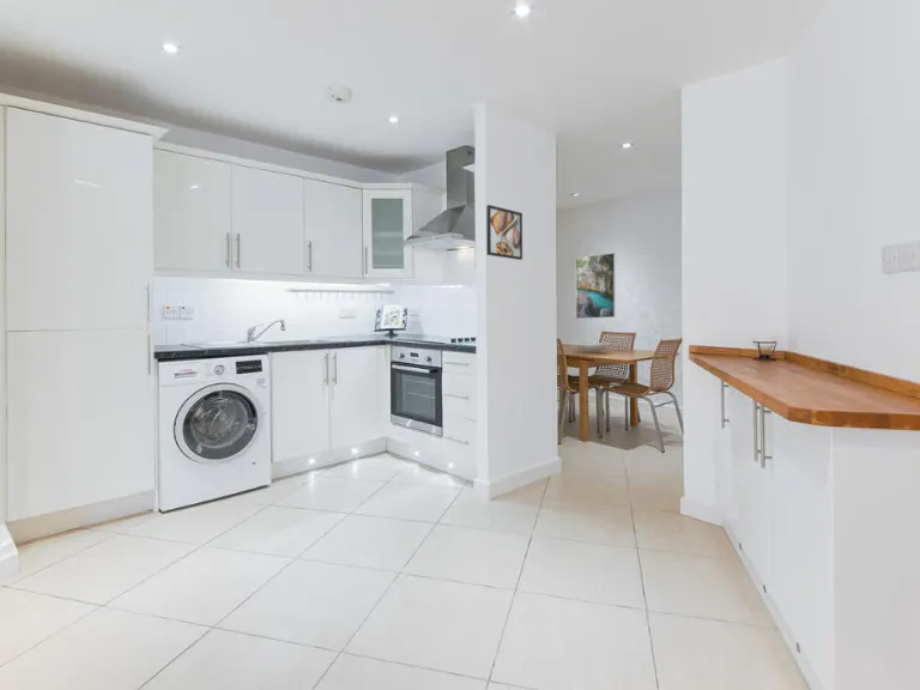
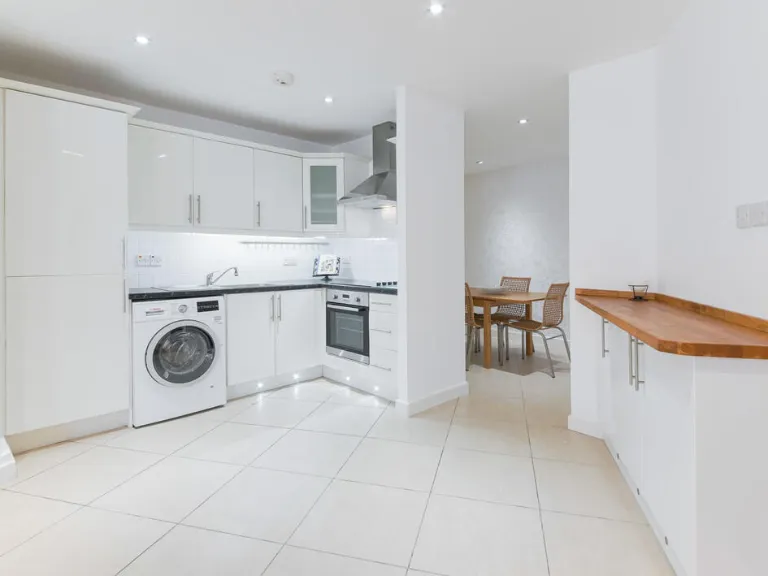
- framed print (504, 232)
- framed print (594, 286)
